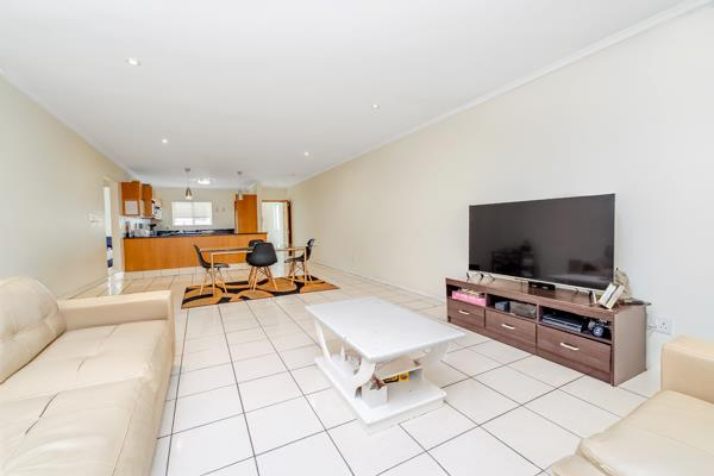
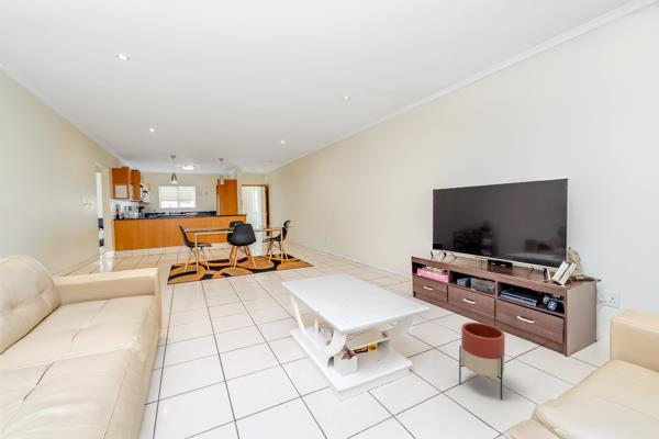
+ planter (480, 358)
